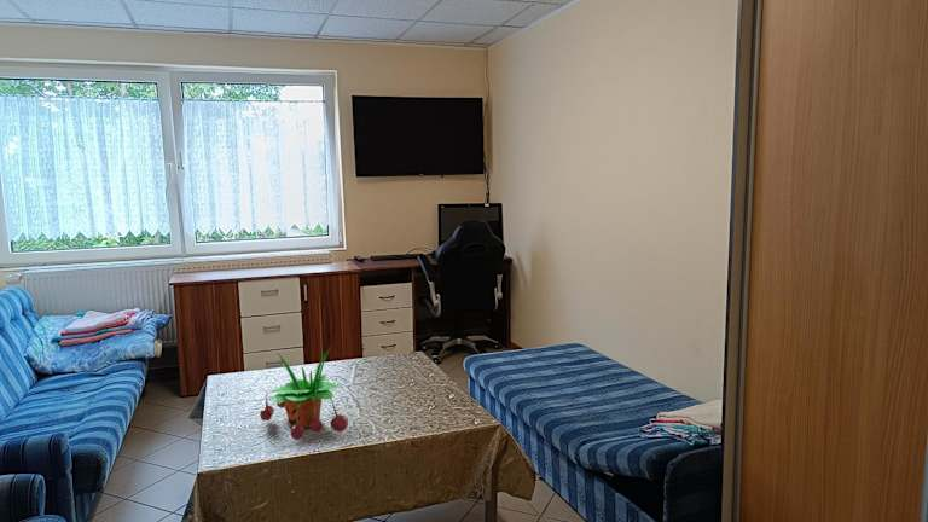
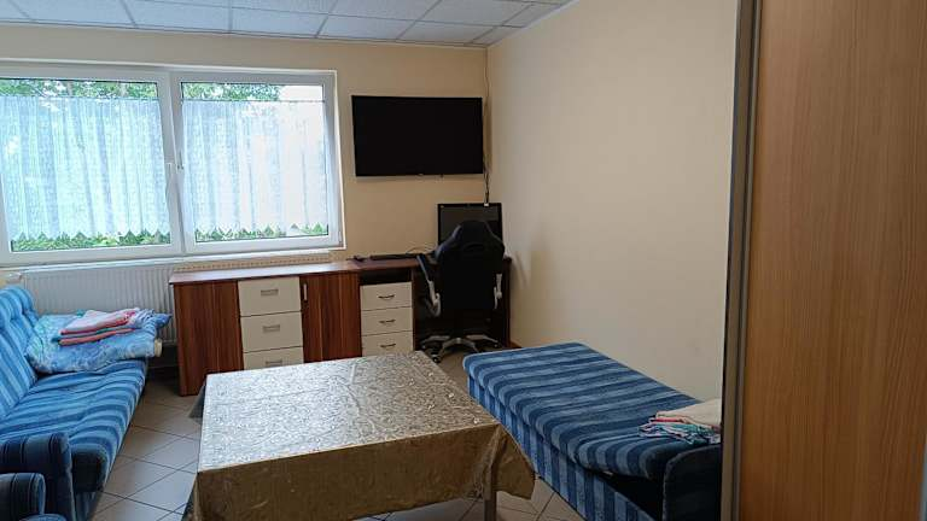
- potted plant (312, 385)
